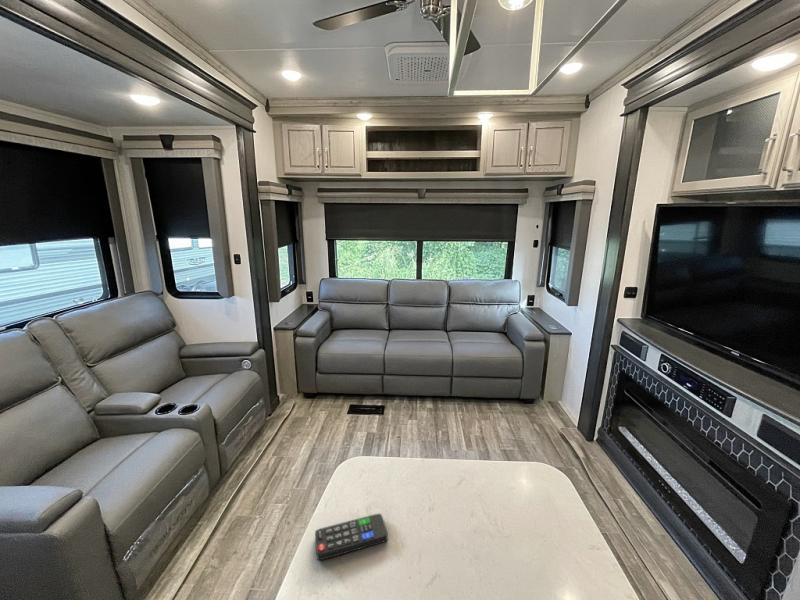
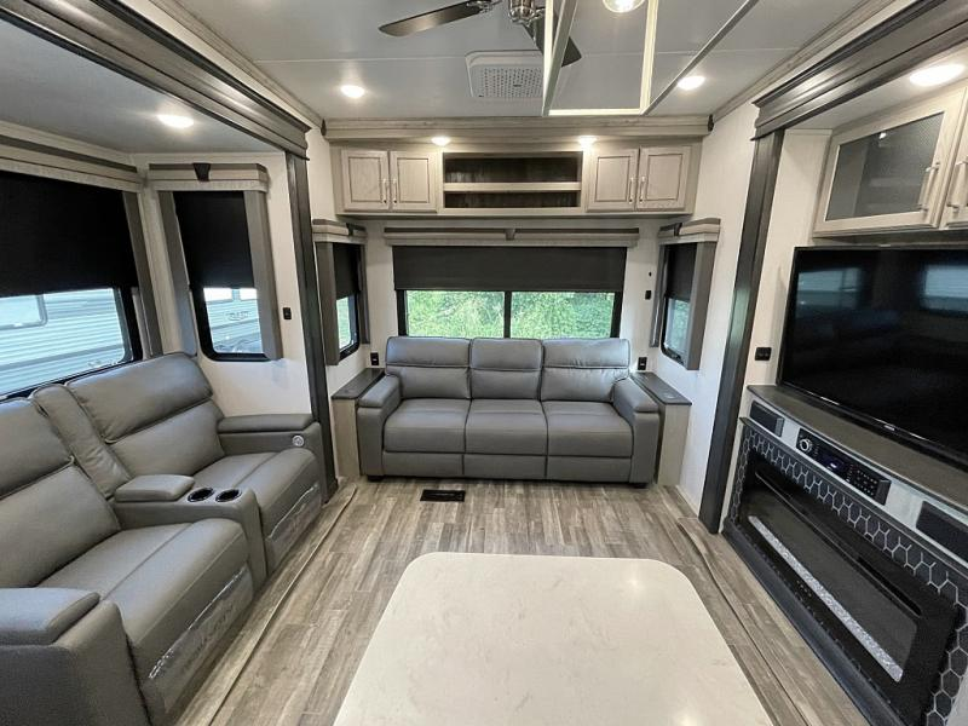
- remote control (351, 535)
